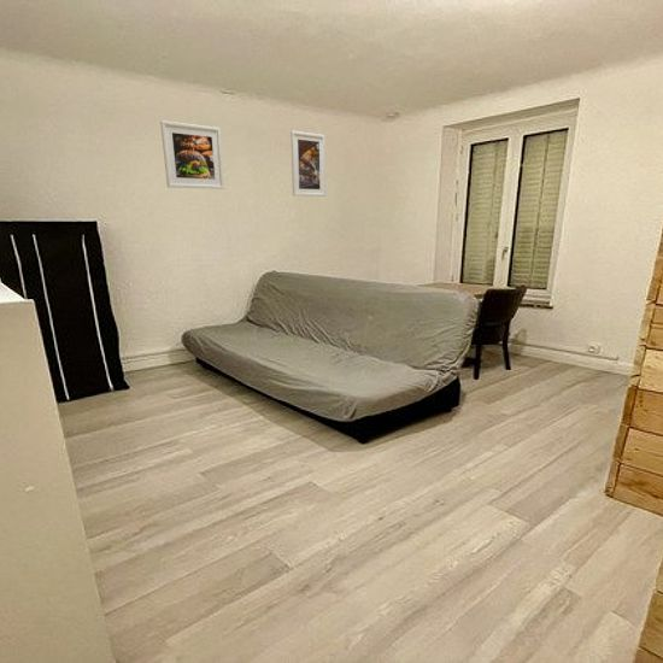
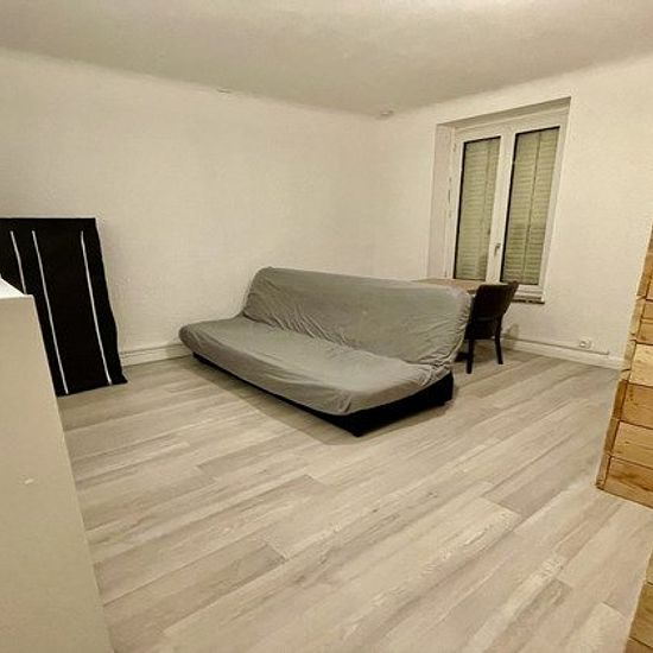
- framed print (309, 165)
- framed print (194, 157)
